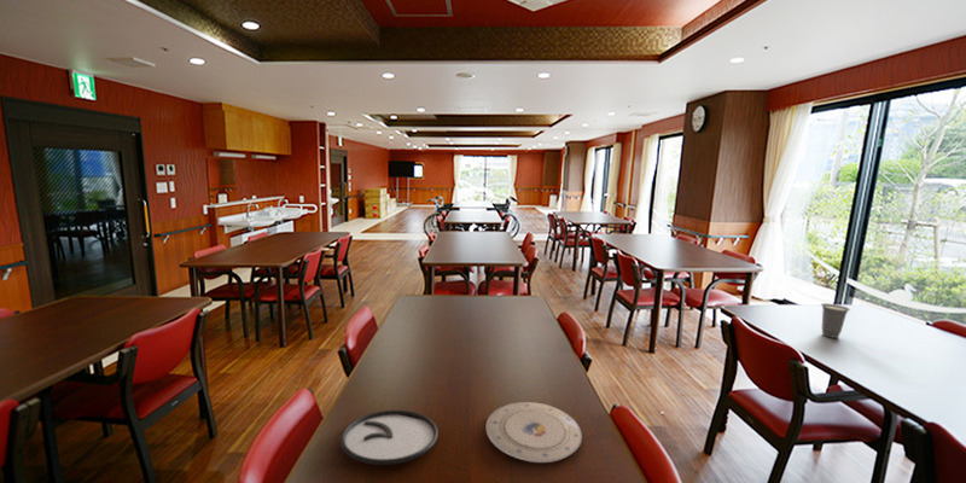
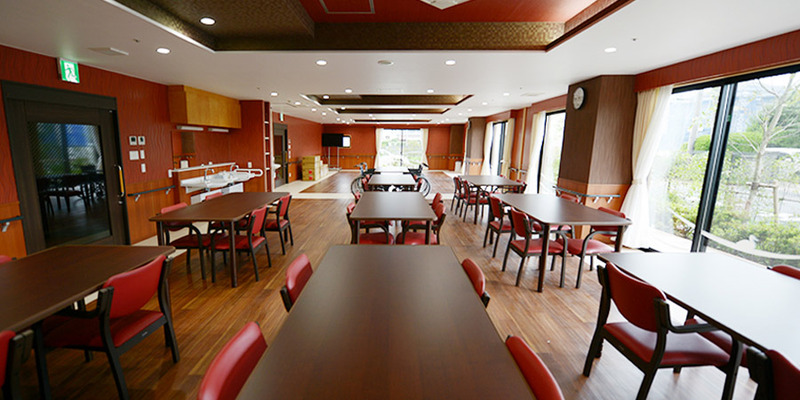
- cup (832, 321)
- plate (390, 433)
- plate (533, 430)
